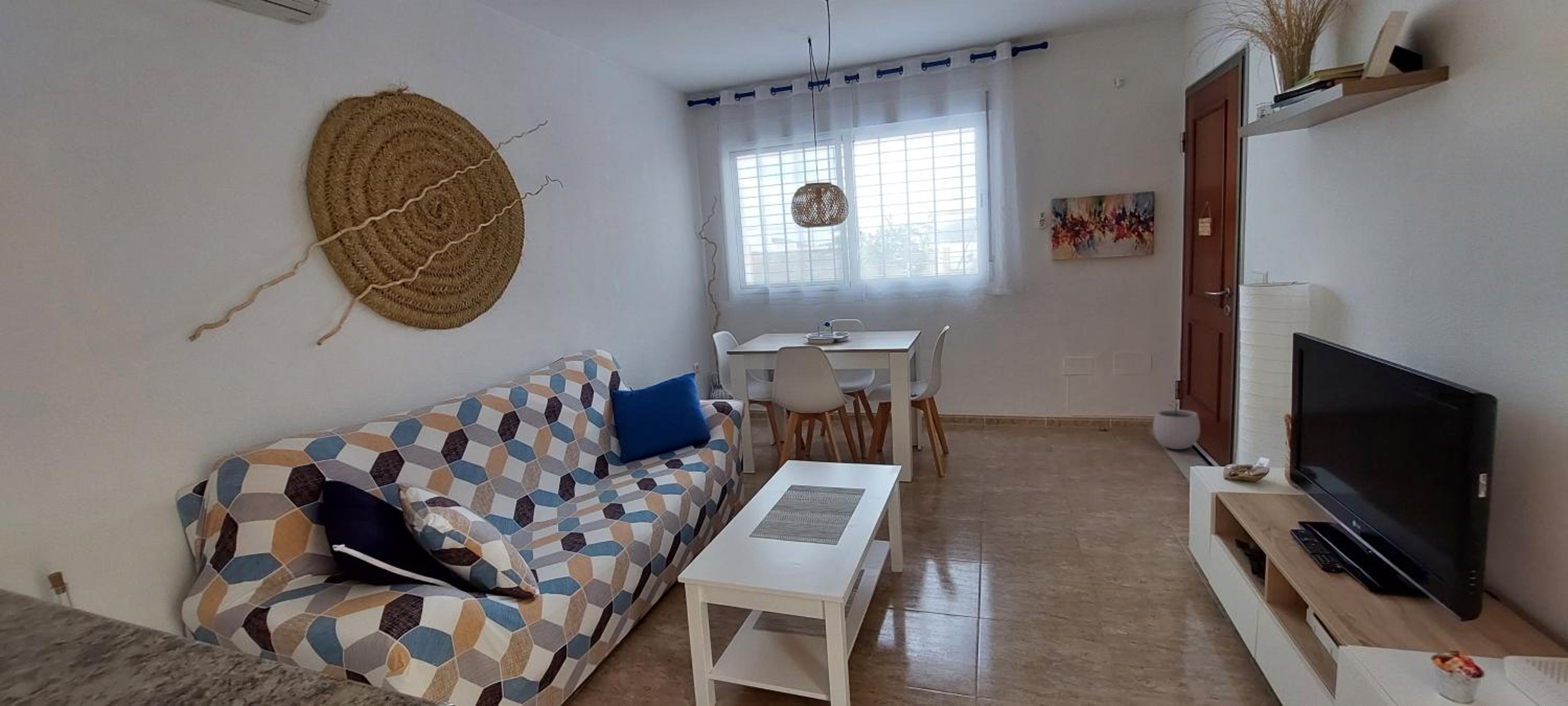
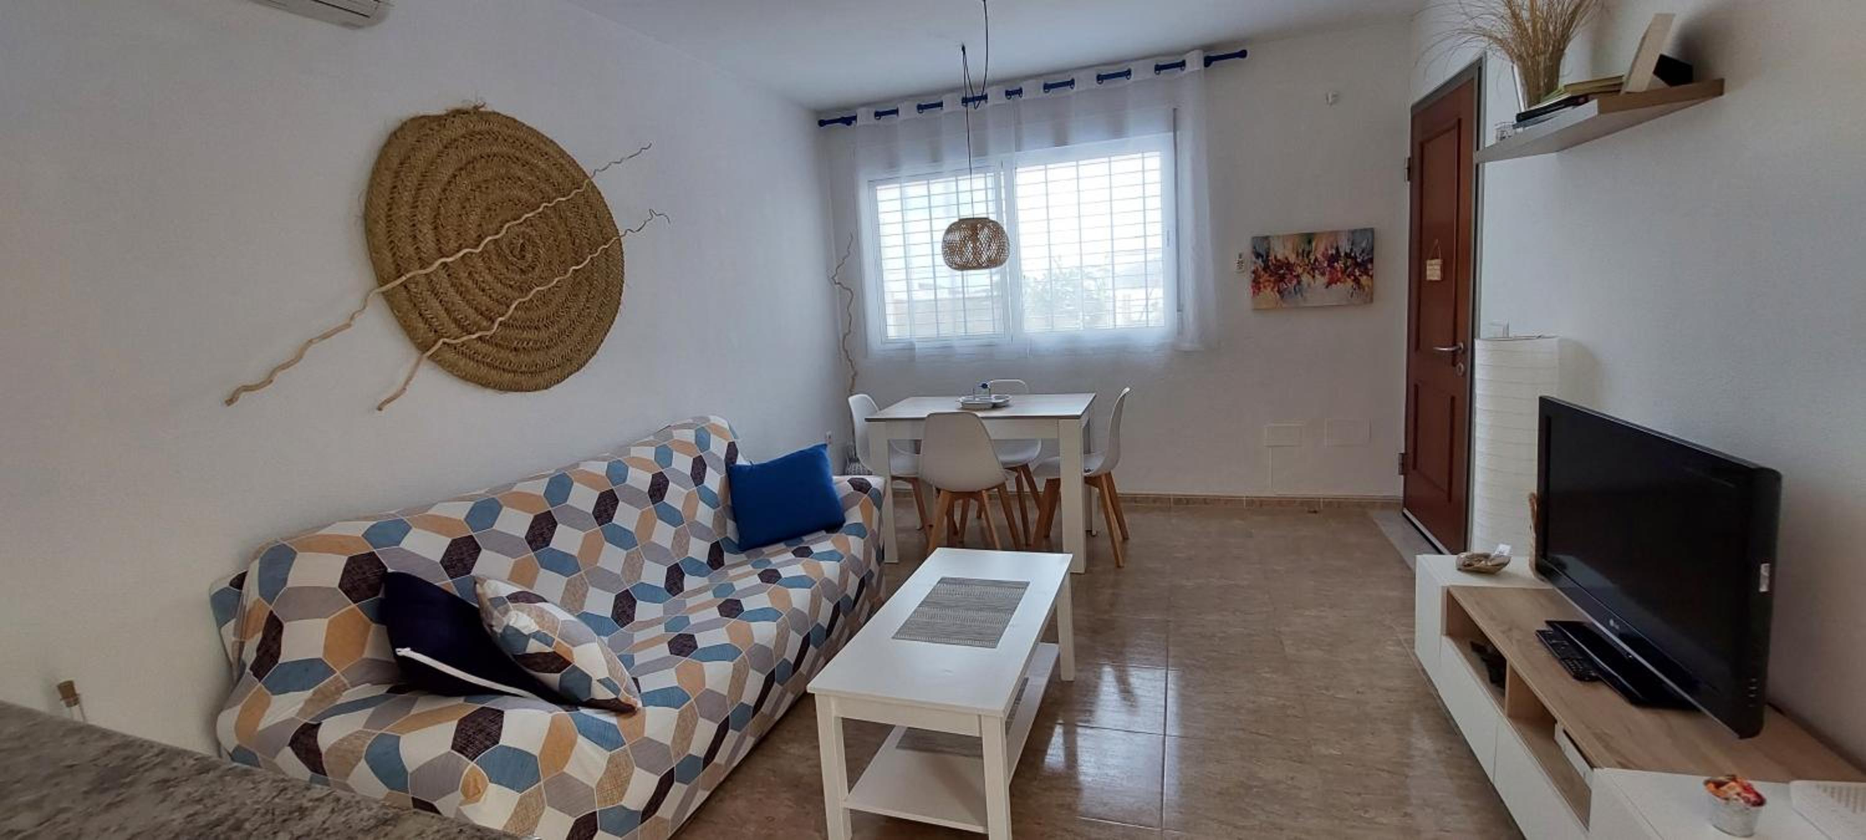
- plant pot (1176, 423)
